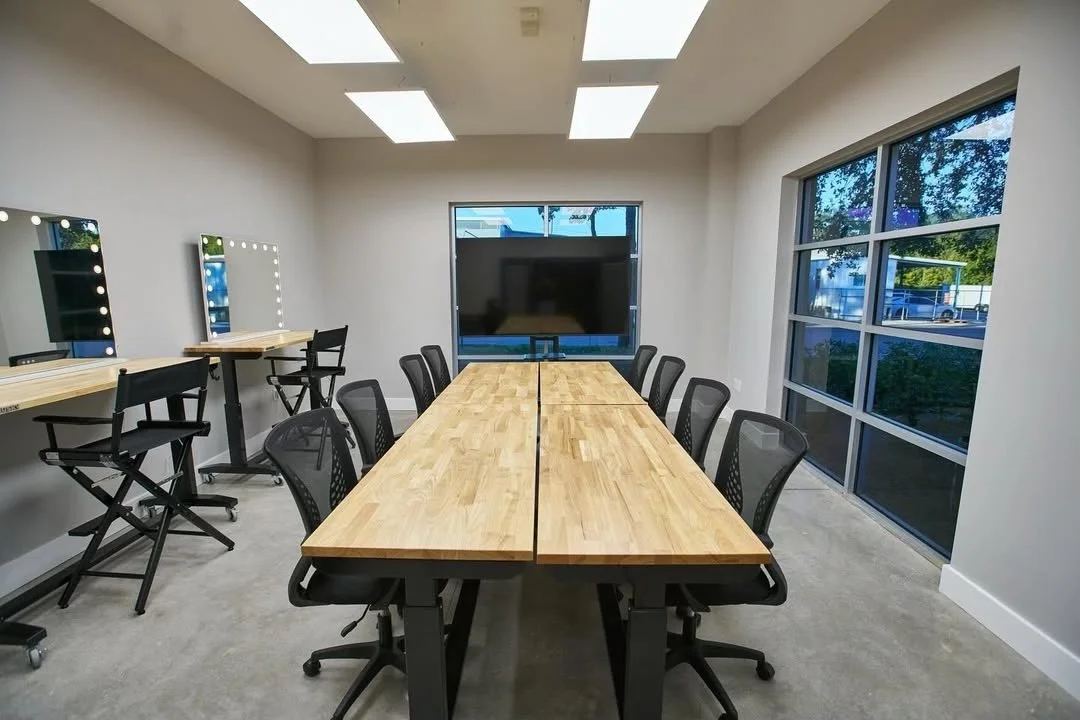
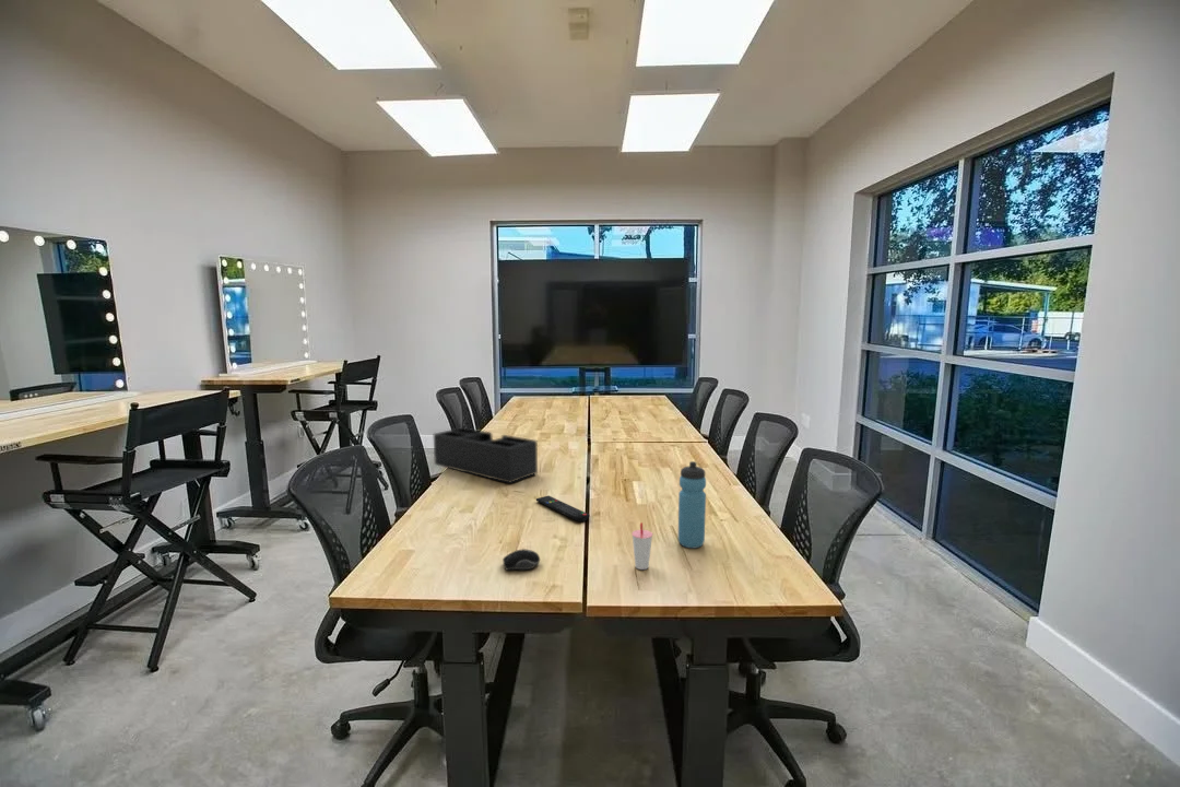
+ remote control (562, 508)
+ desk organizer (484, 453)
+ cup (641, 544)
+ water bottle (692, 503)
+ computer mouse (521, 557)
